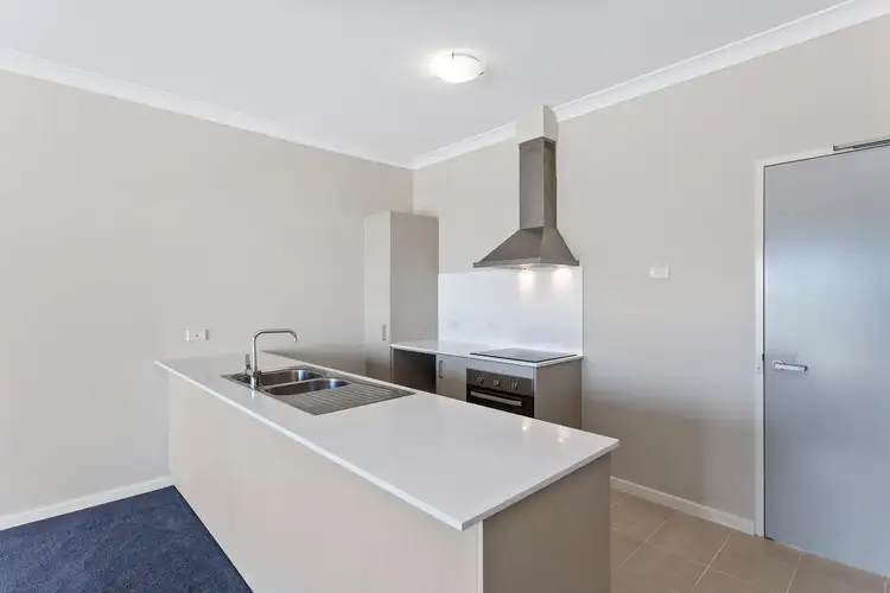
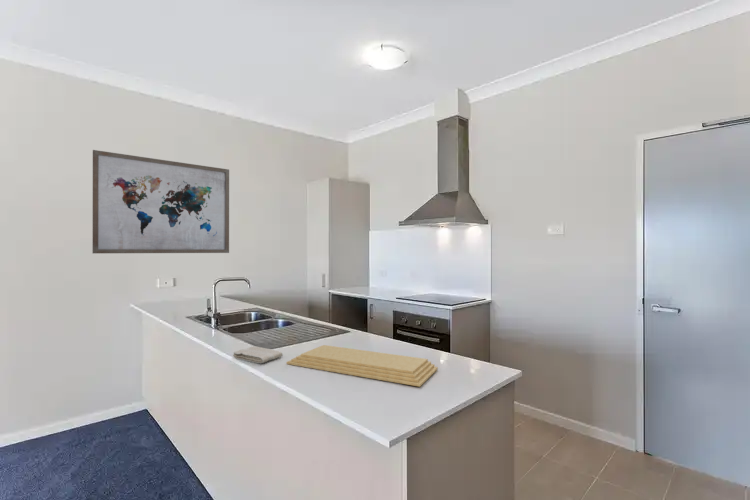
+ wall art (168, 207)
+ cutting board (360, 362)
+ washcloth (257, 353)
